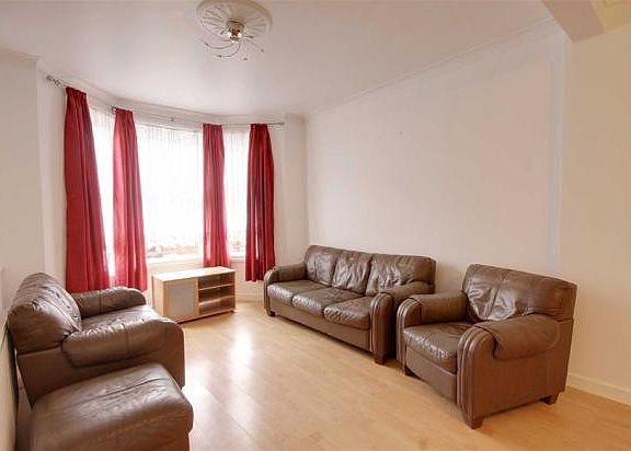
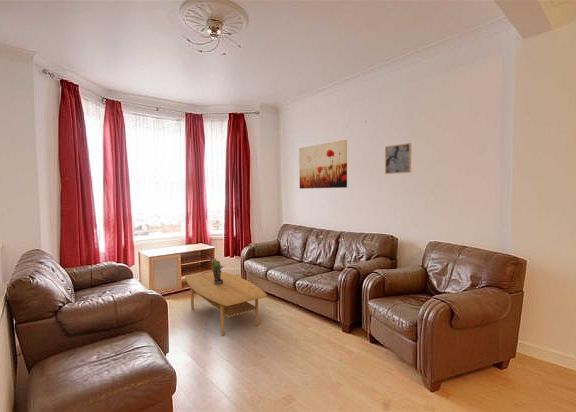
+ coffee table (222, 300)
+ wall art (397, 159)
+ wall art (321, 166)
+ potted plant (215, 269)
